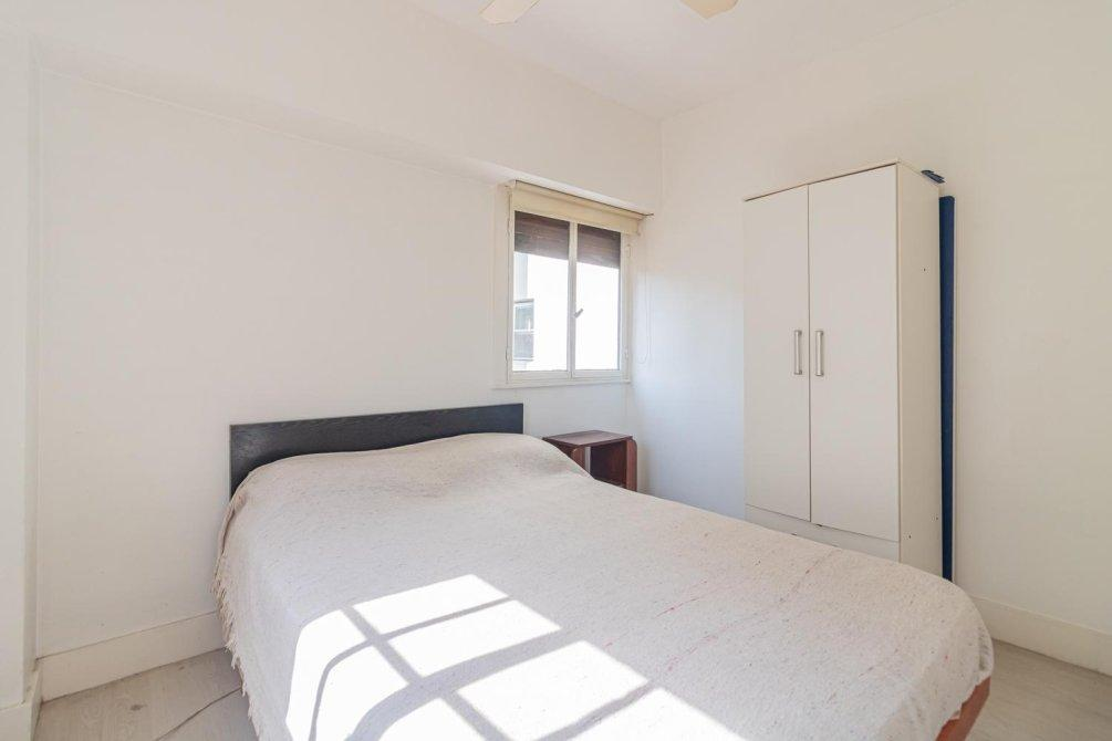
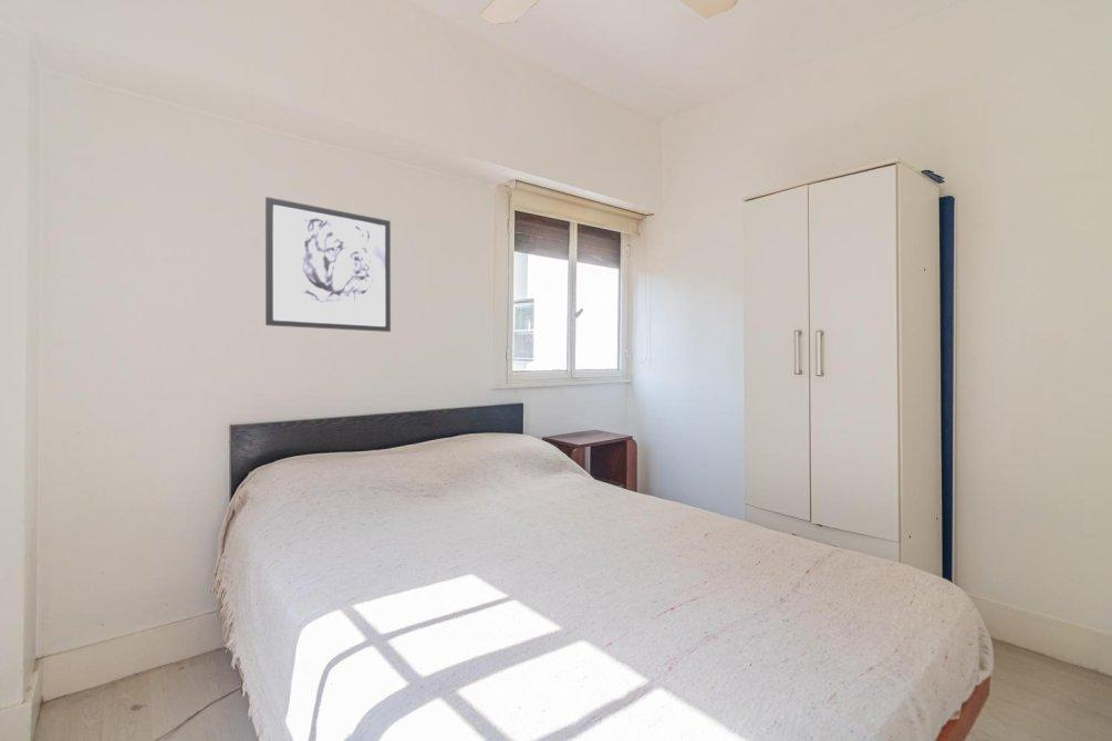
+ wall art (332, 269)
